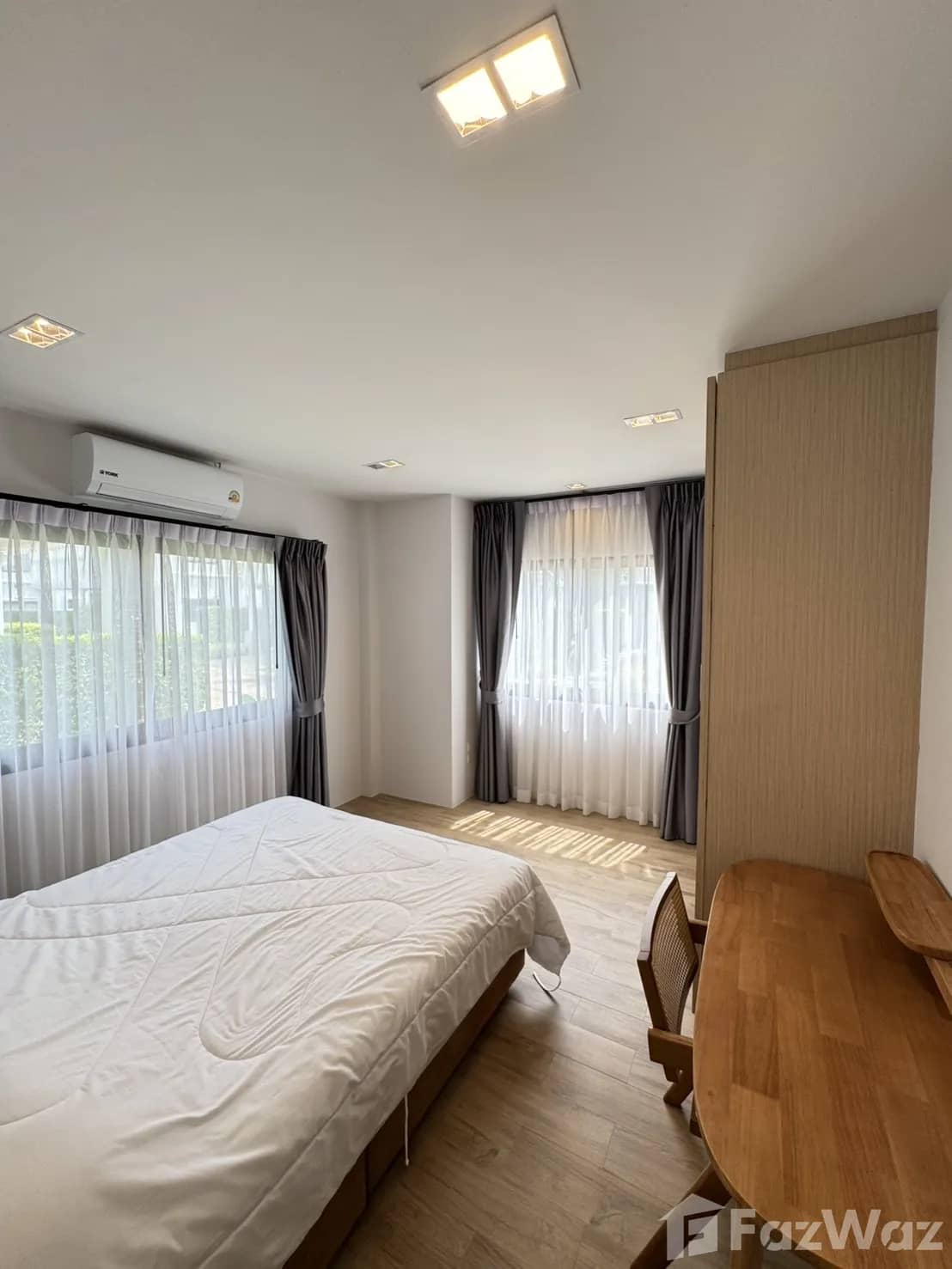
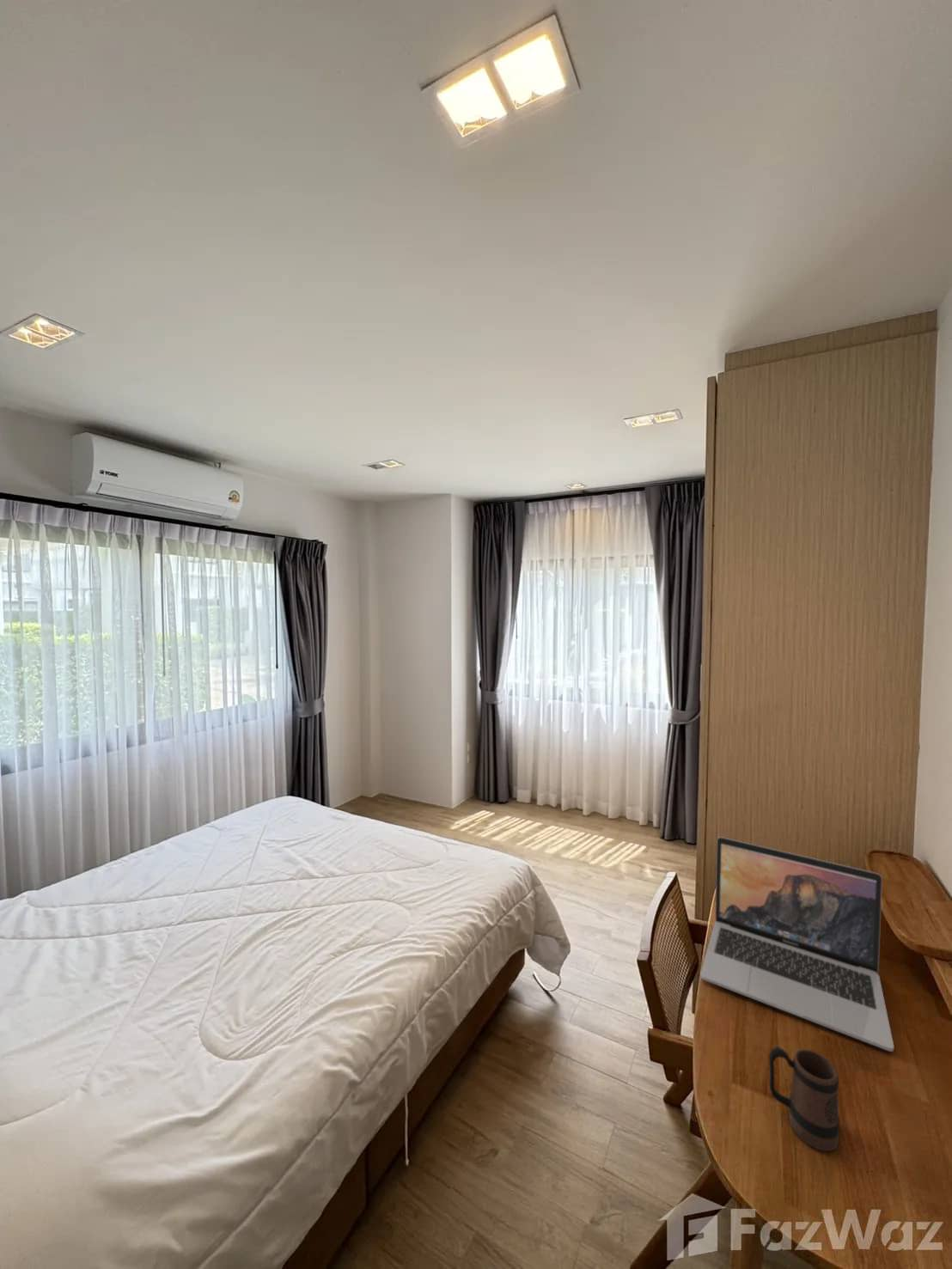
+ laptop (790, 927)
+ mug (802, 1091)
